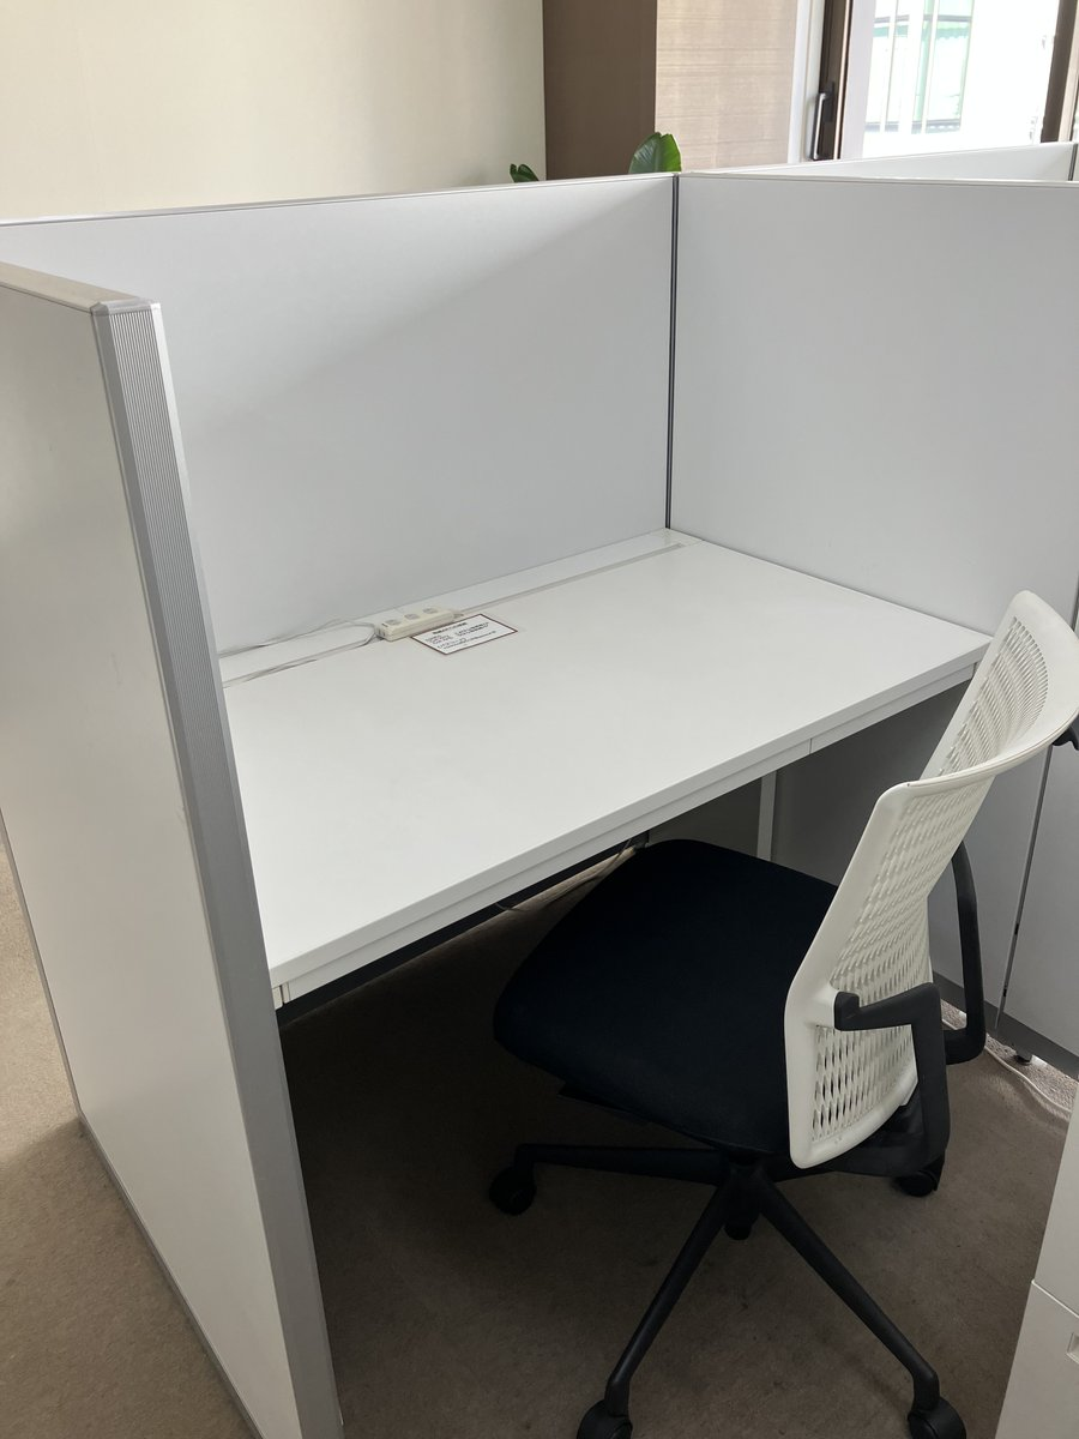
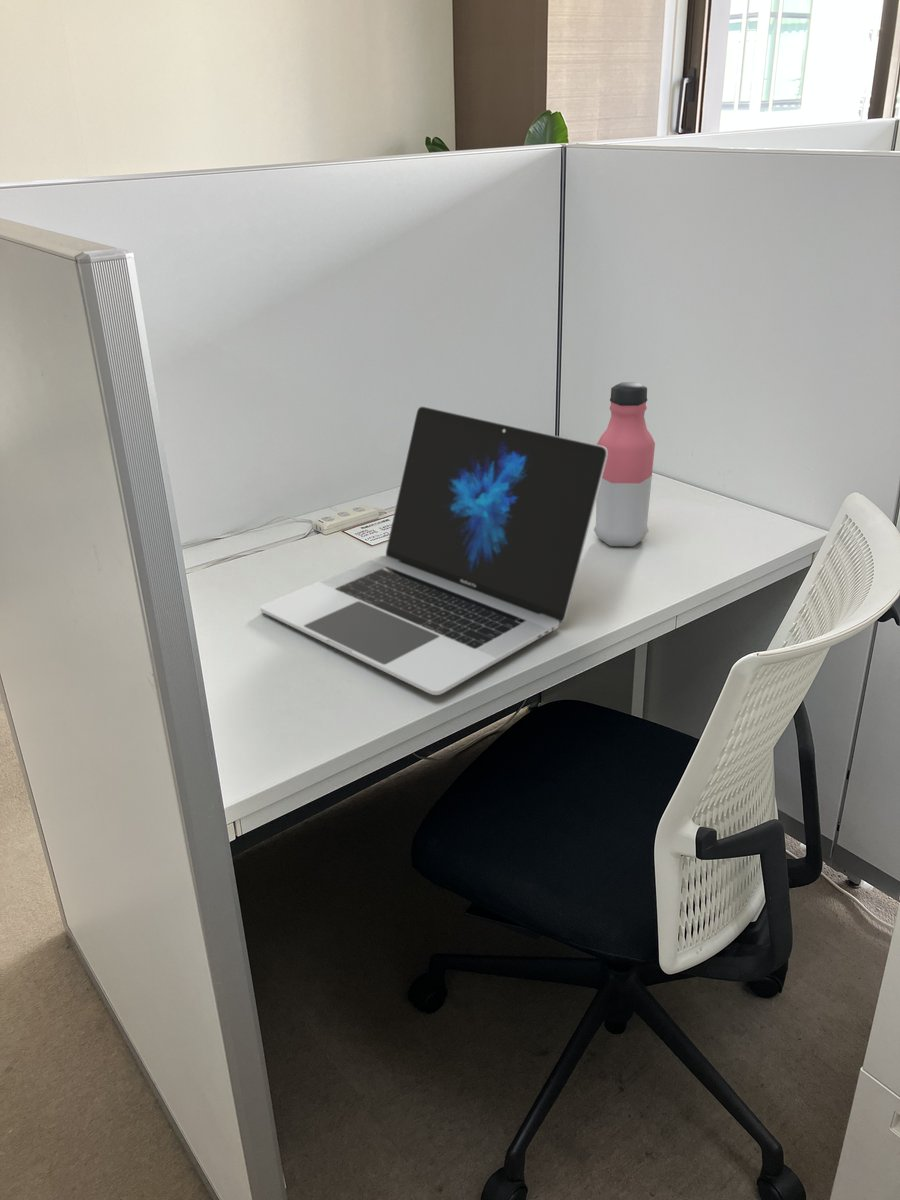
+ water bottle (624, 464)
+ laptop (426, 533)
